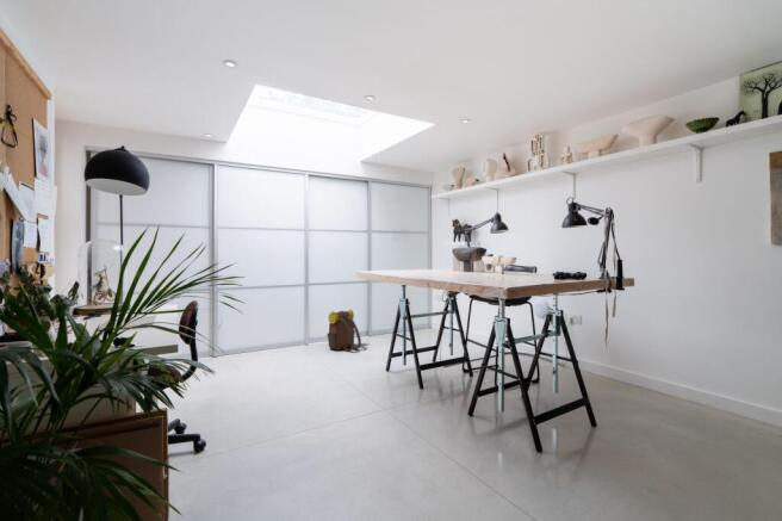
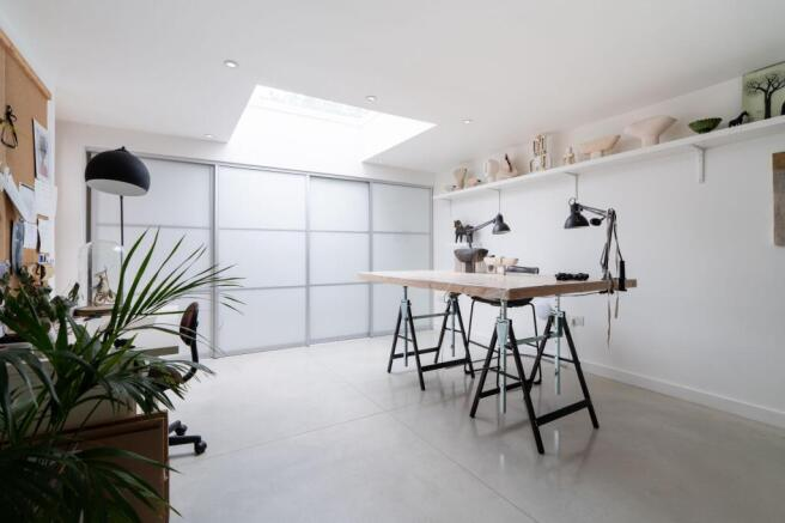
- backpack (345, 329)
